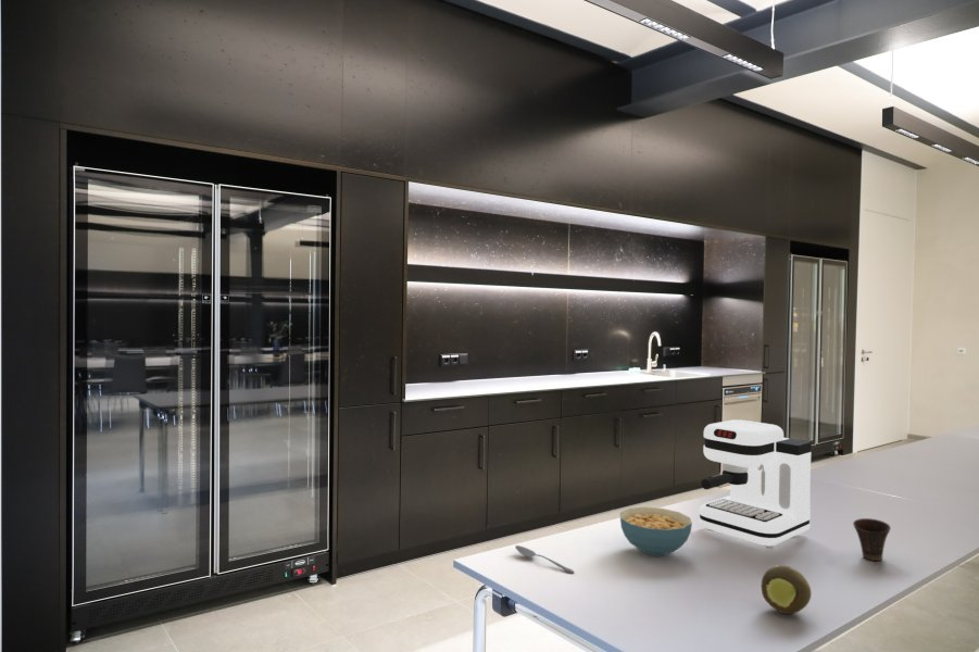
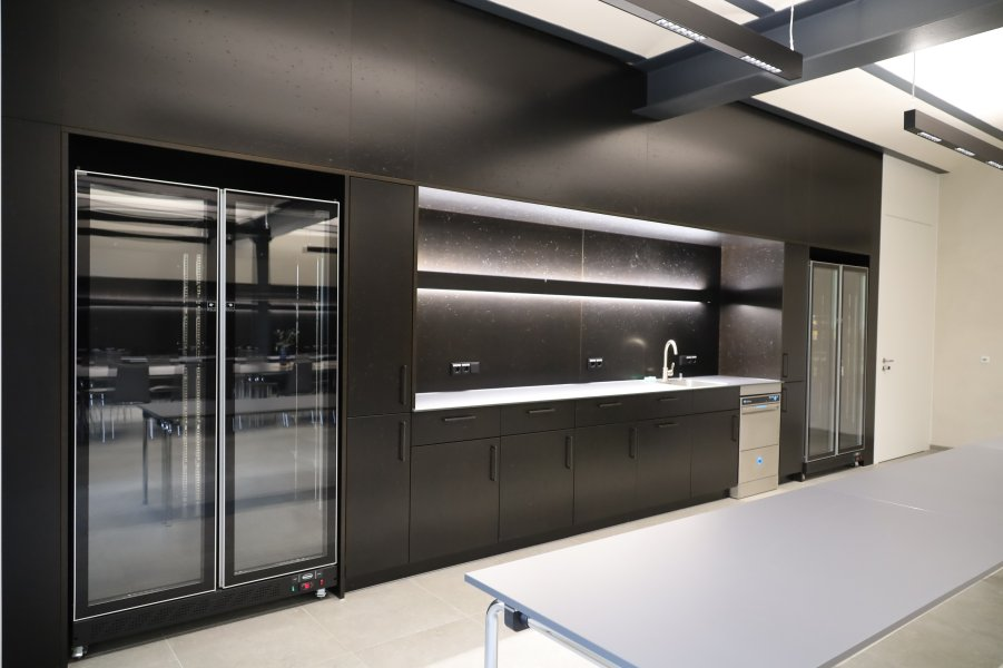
- spoon (544, 557)
- fruit (785, 589)
- cup (870, 540)
- cereal bowl (654, 535)
- coffee maker (751, 479)
